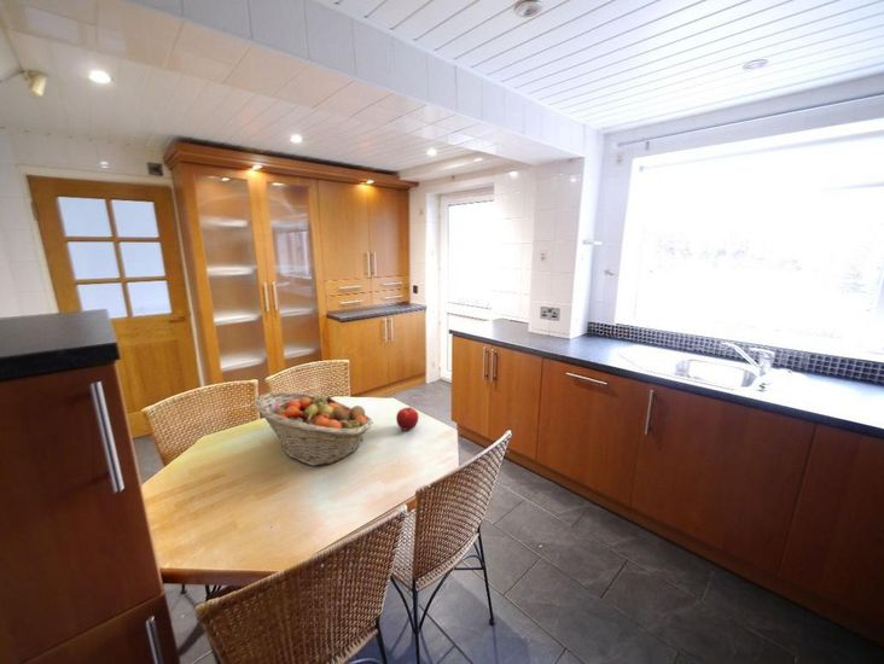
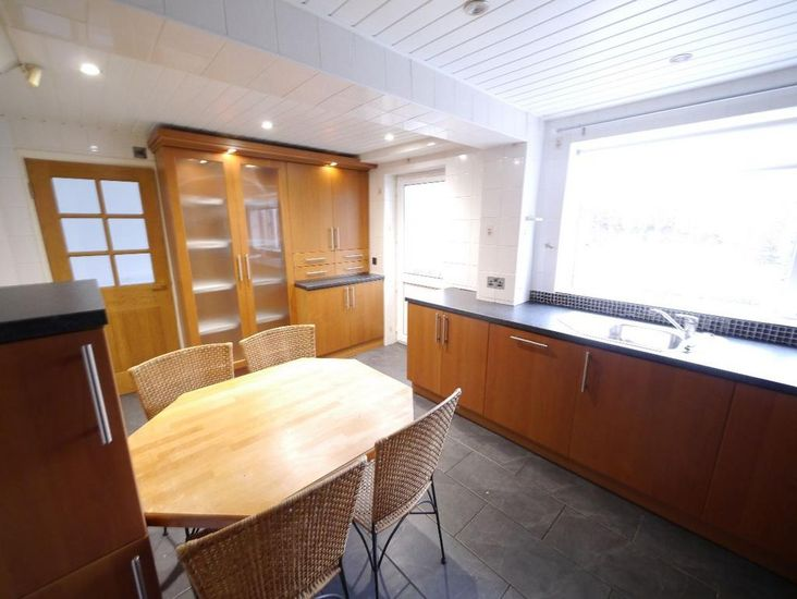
- fruit basket (314, 419)
- fruit (407, 418)
